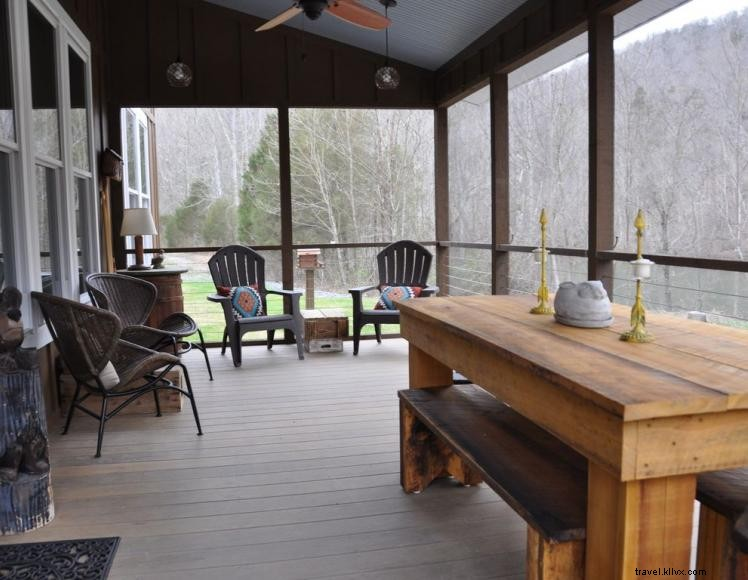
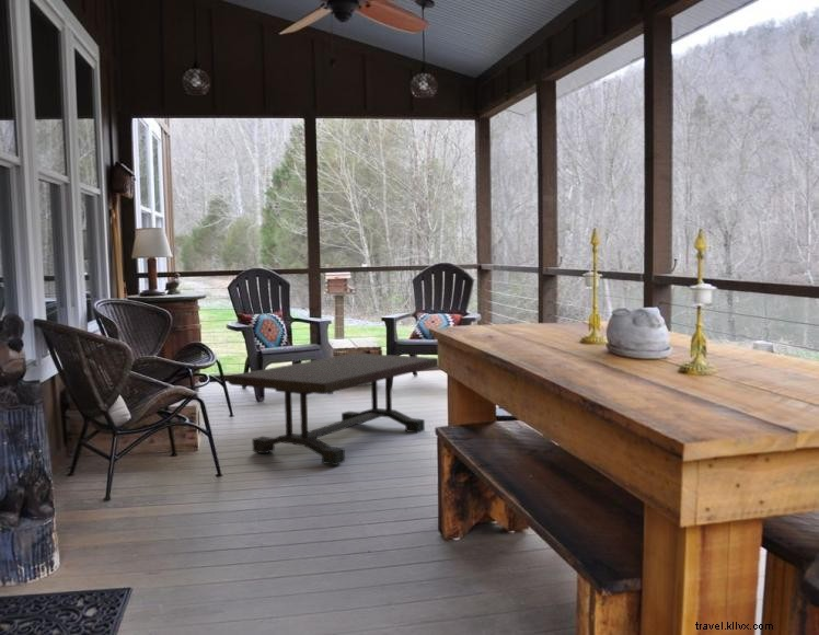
+ coffee table (345, 412)
